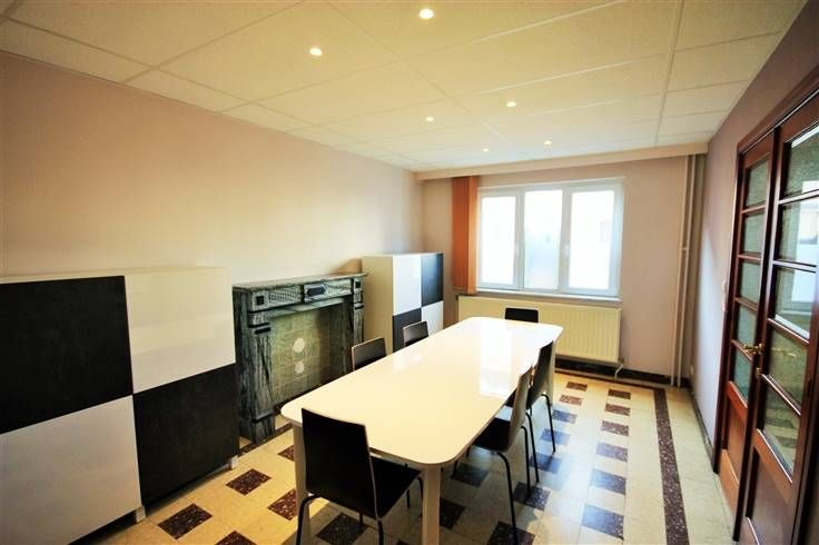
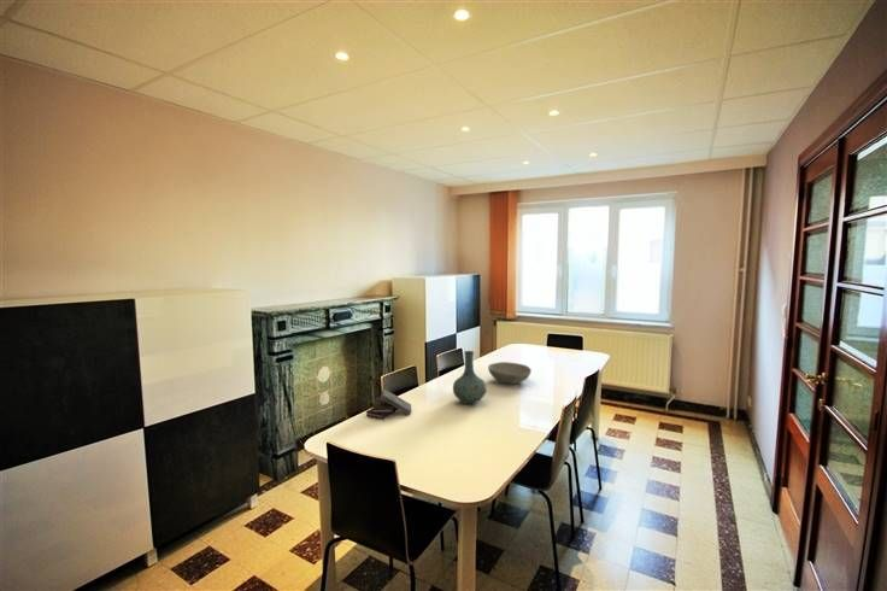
+ bowl (509, 374)
+ vase (469, 376)
+ book (389, 402)
